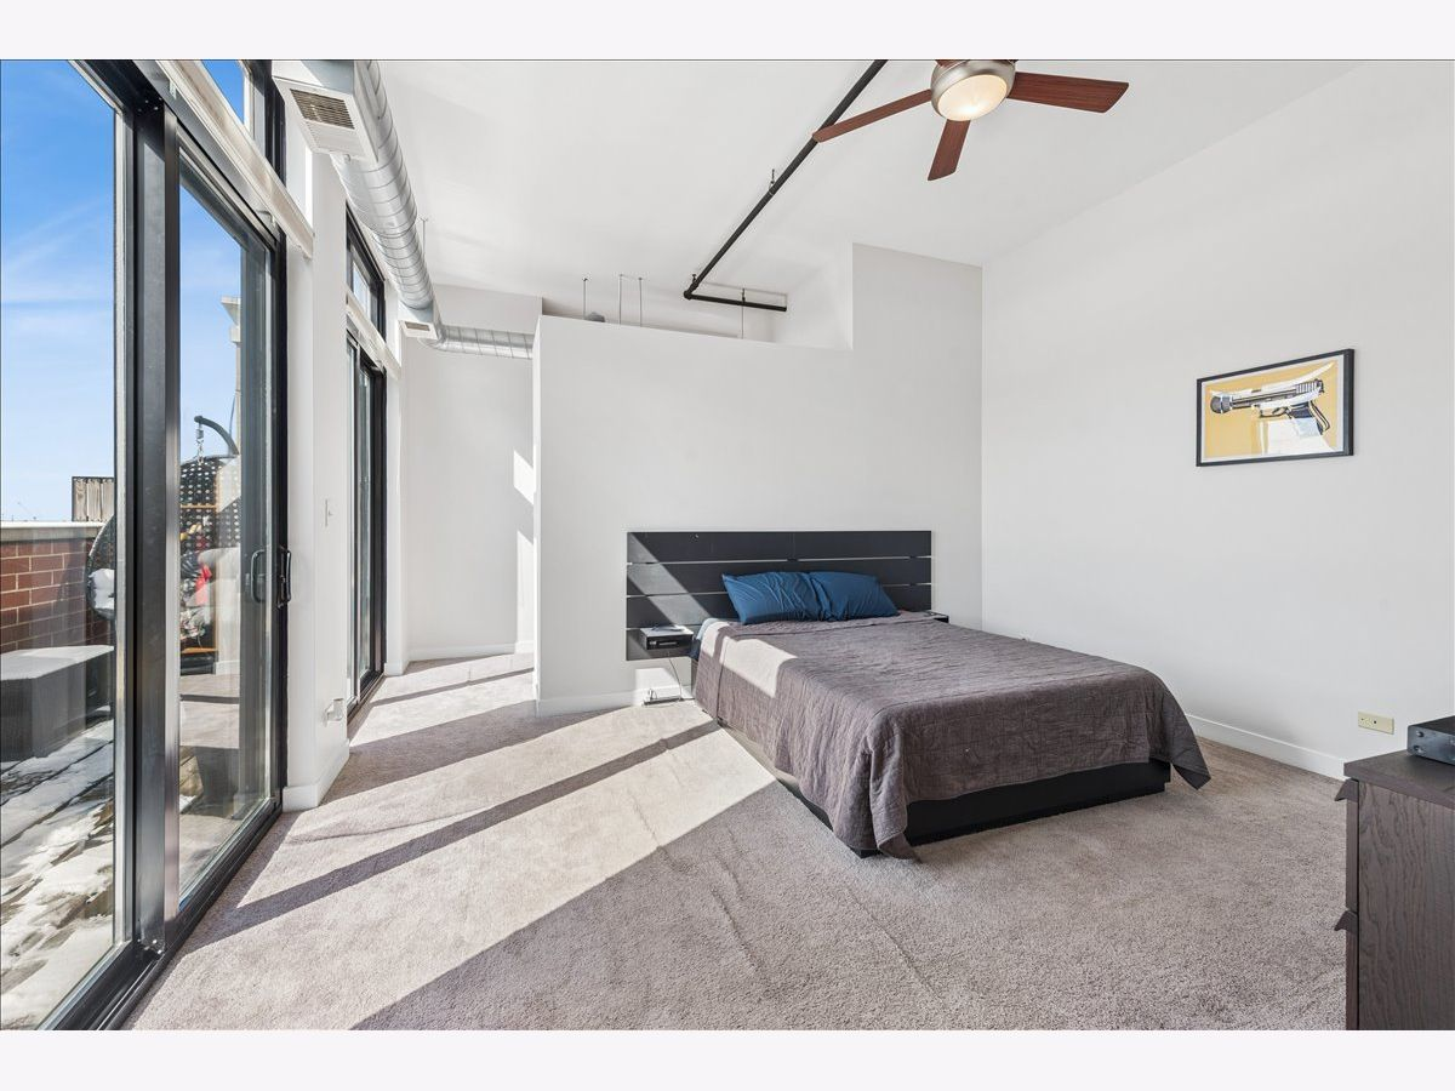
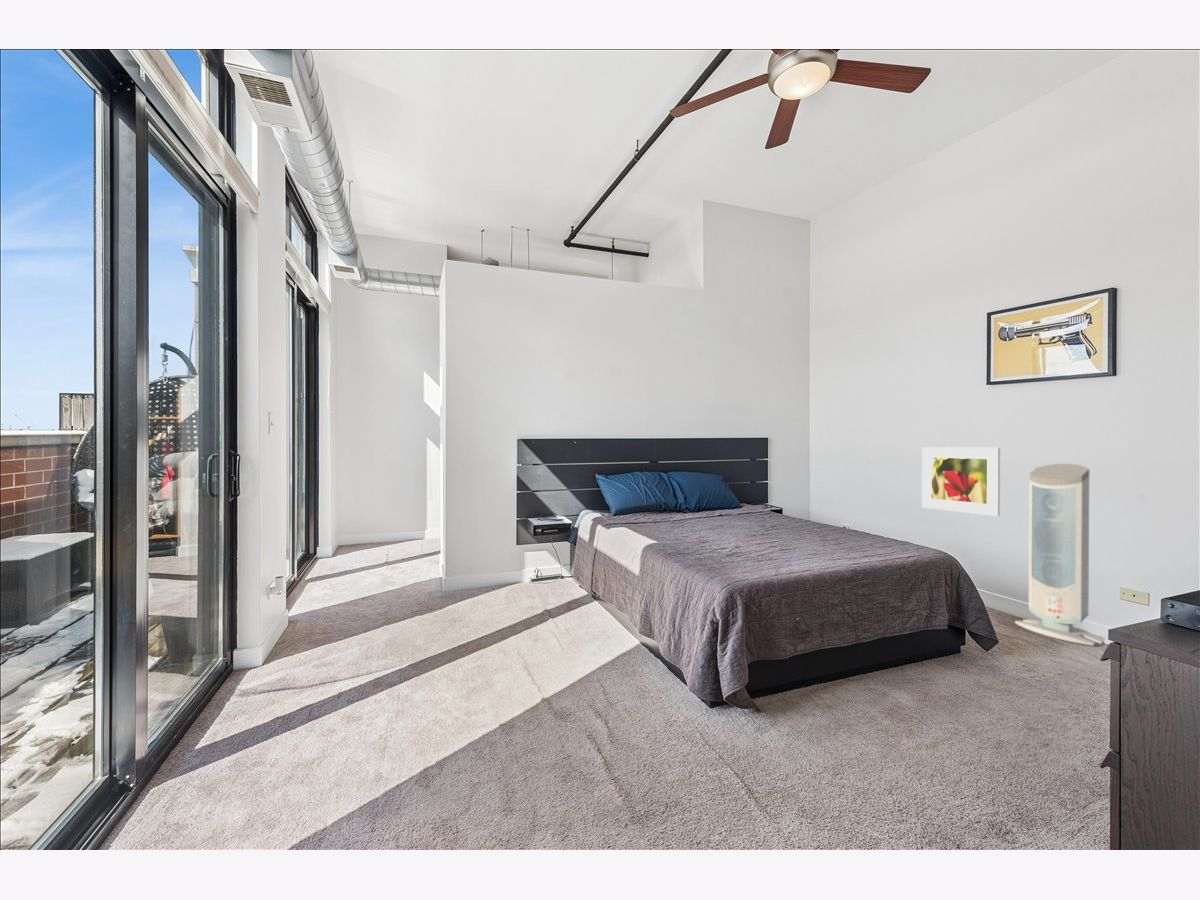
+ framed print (958, 479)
+ air purifier (1058, 548)
